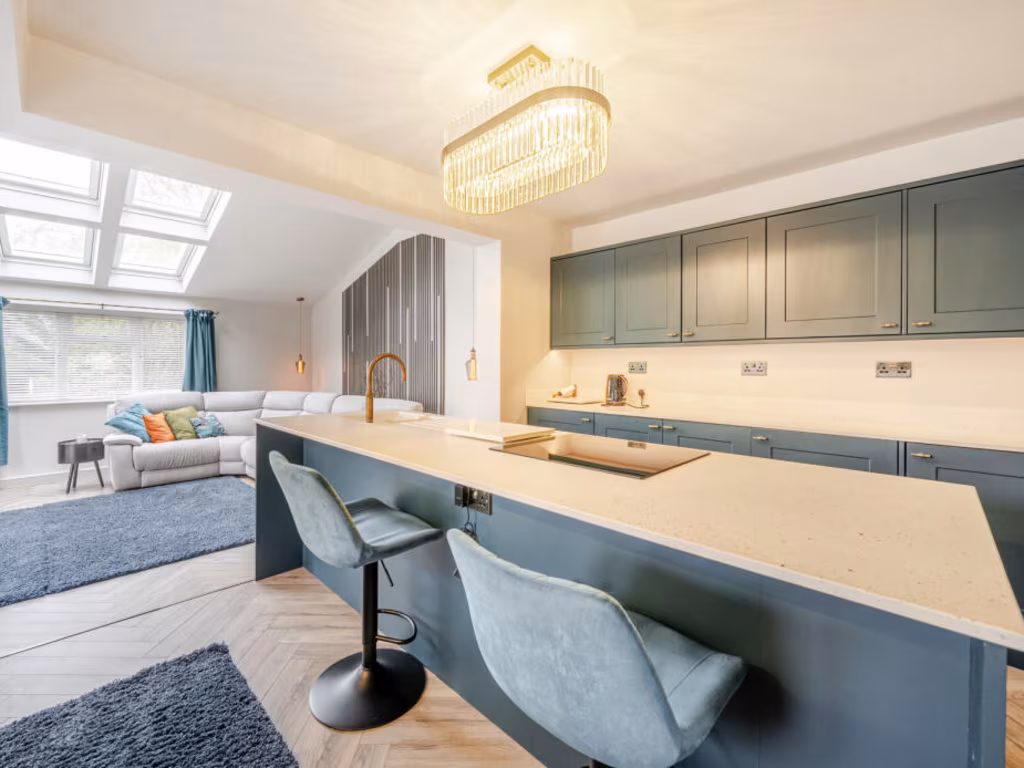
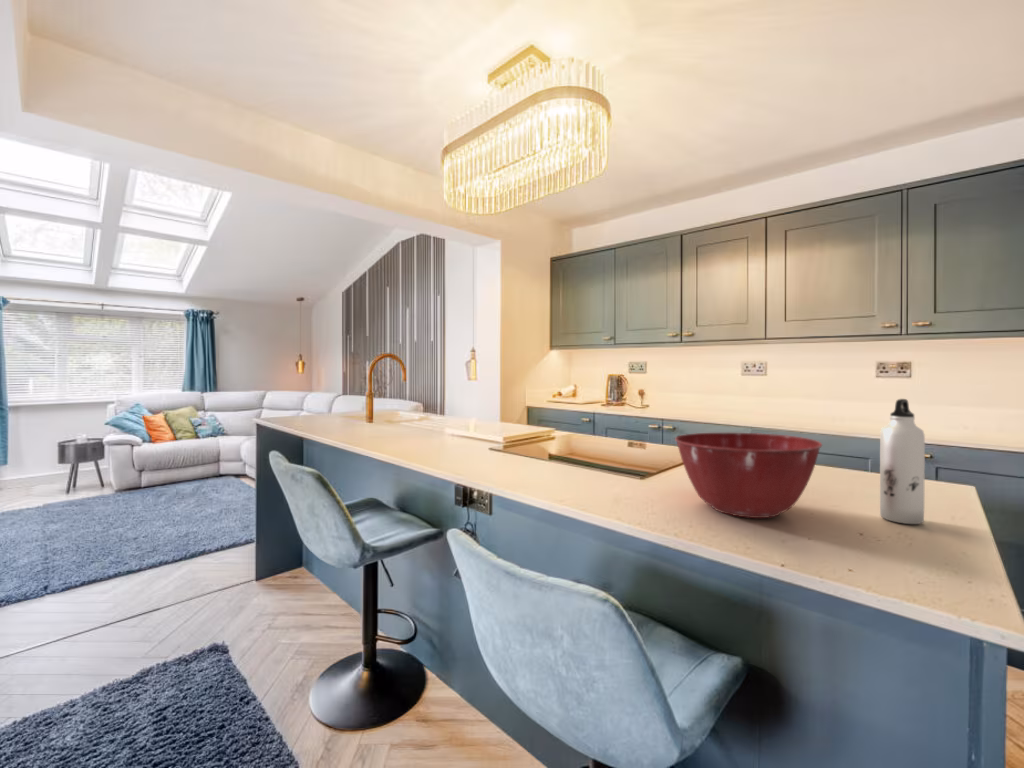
+ water bottle (901, 459)
+ mixing bowl (743, 473)
